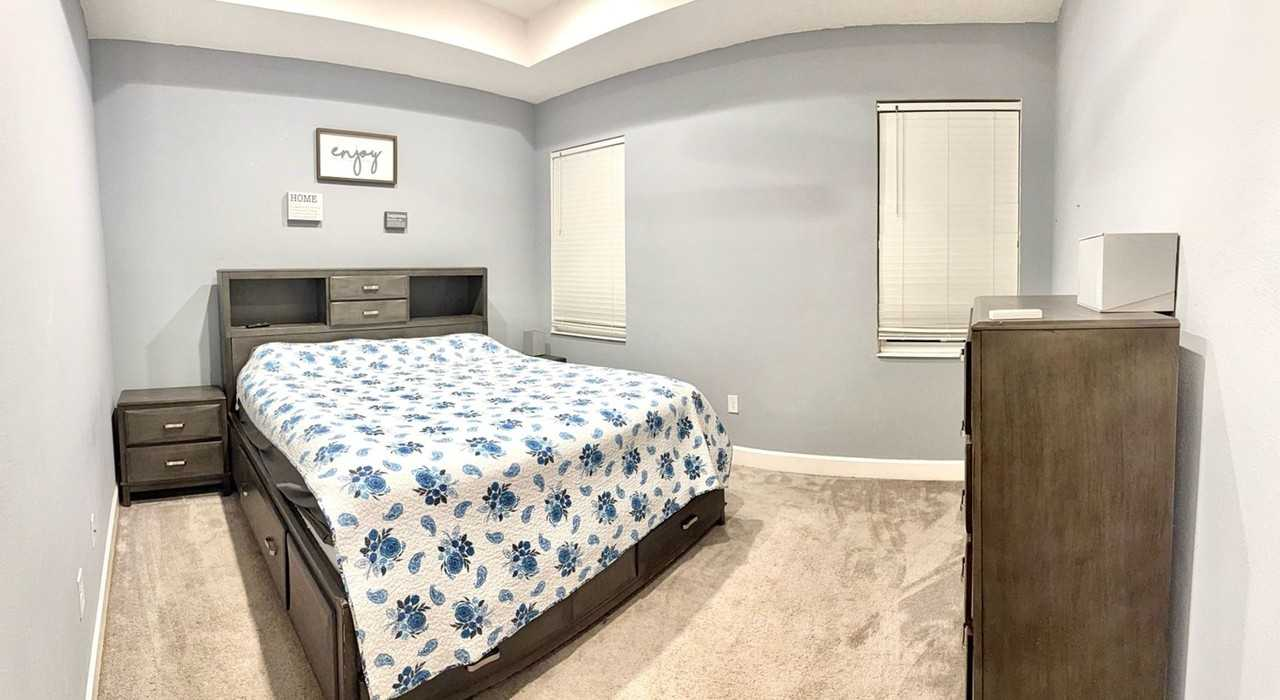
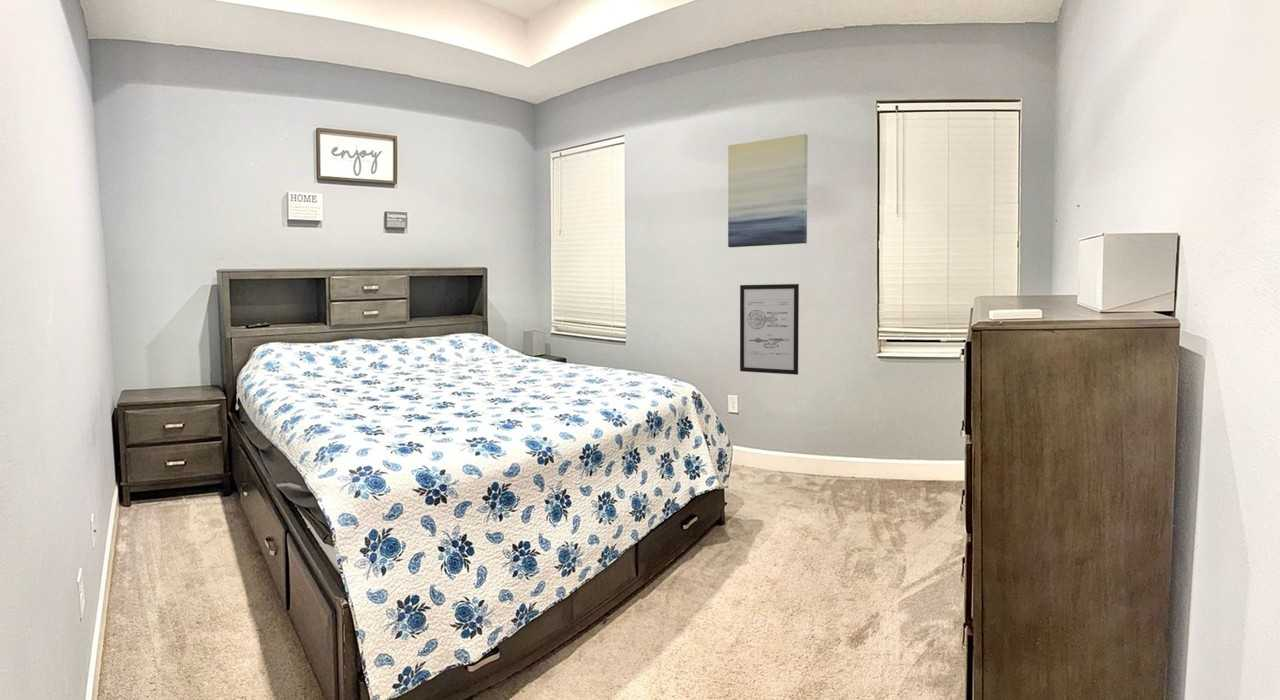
+ wall art (766, 193)
+ wall art (768, 328)
